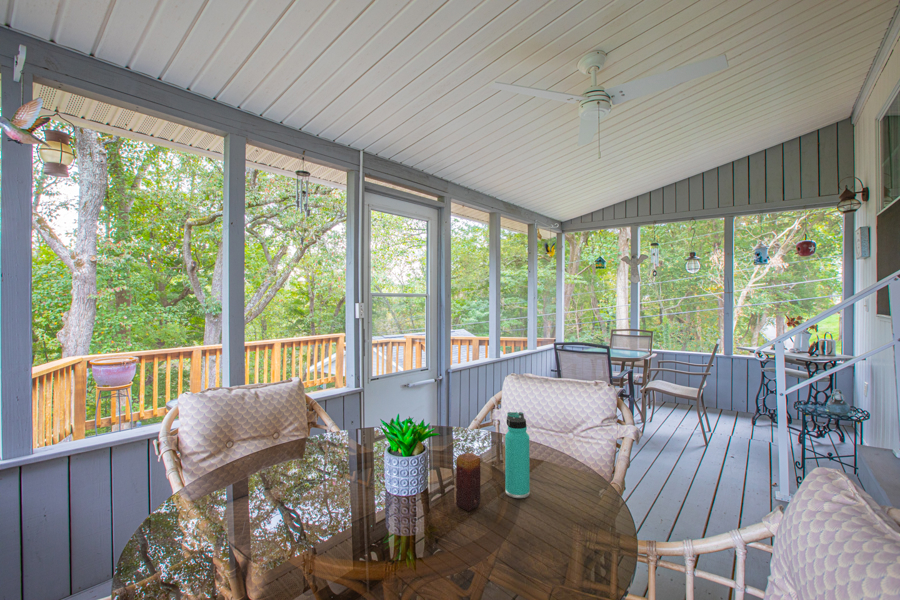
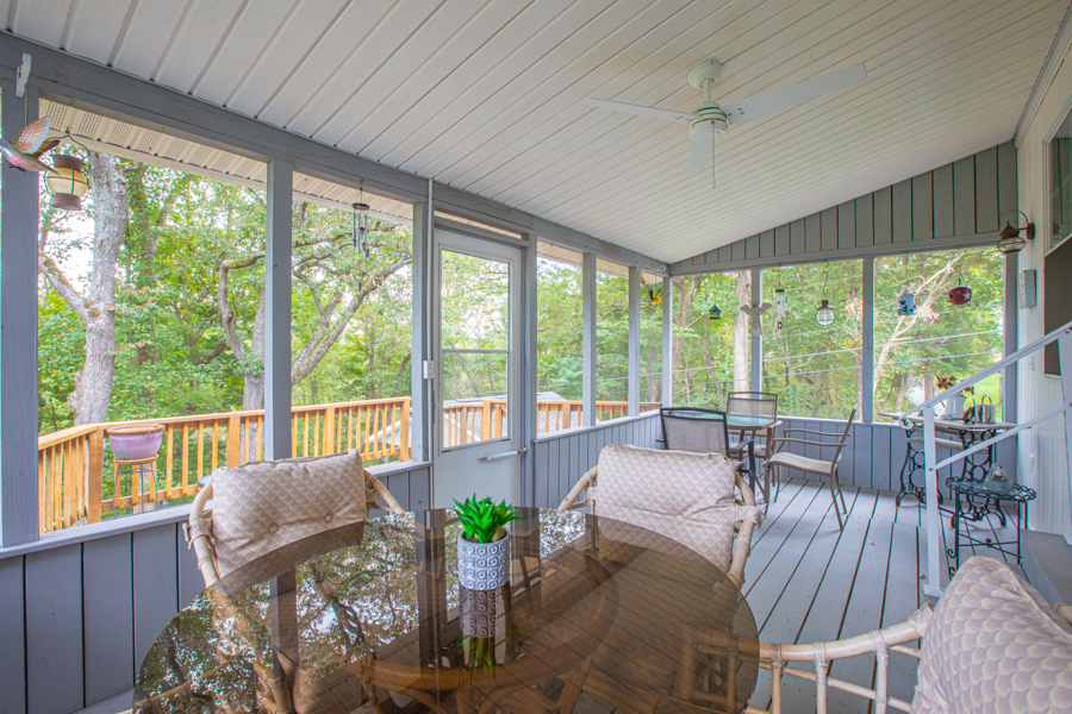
- thermos bottle (517, 452)
- candle (468, 480)
